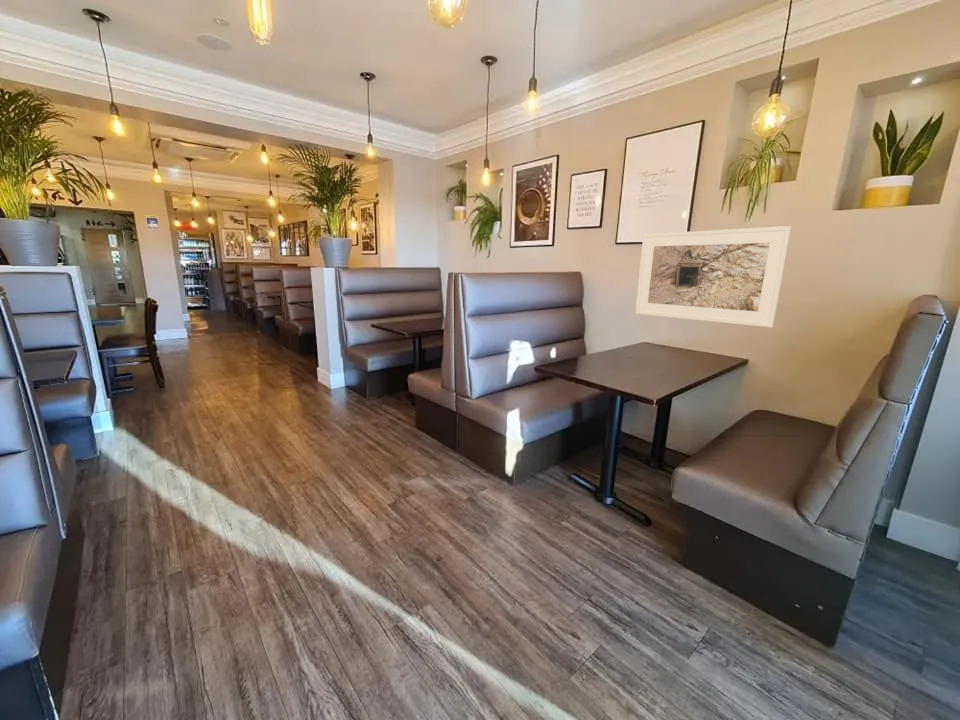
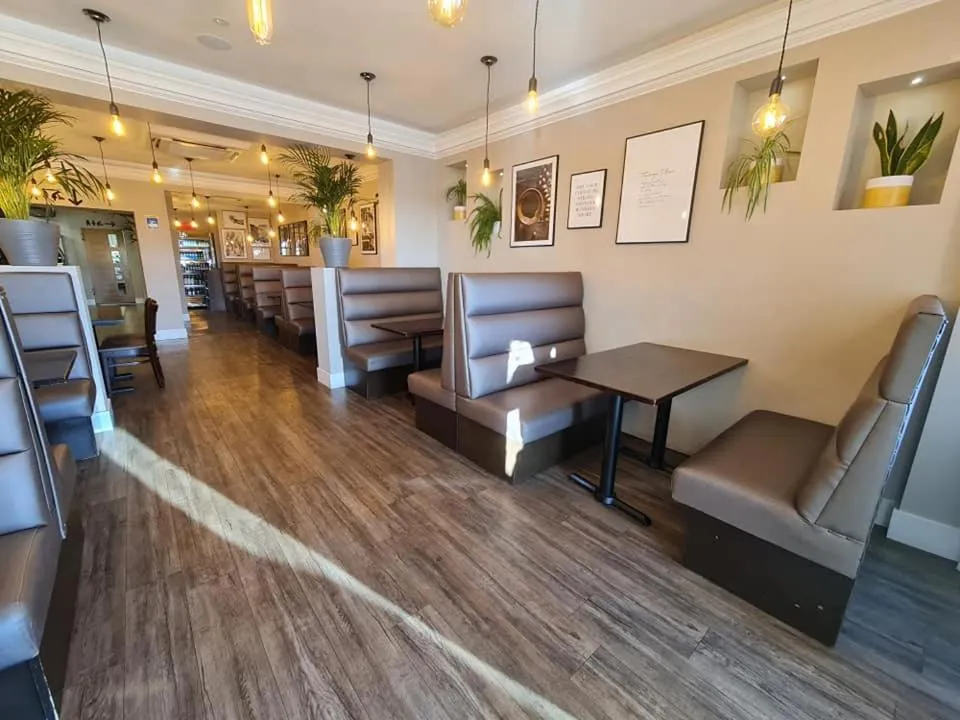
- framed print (702, 276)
